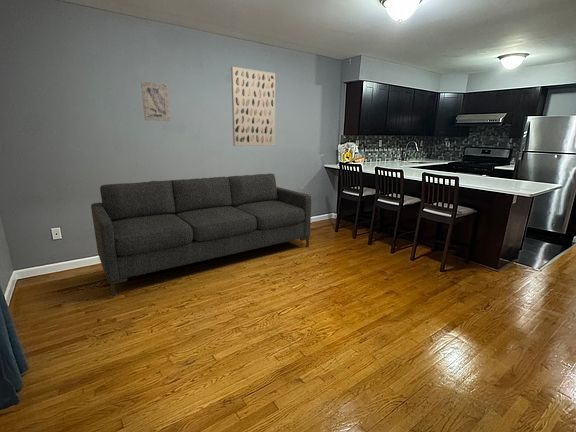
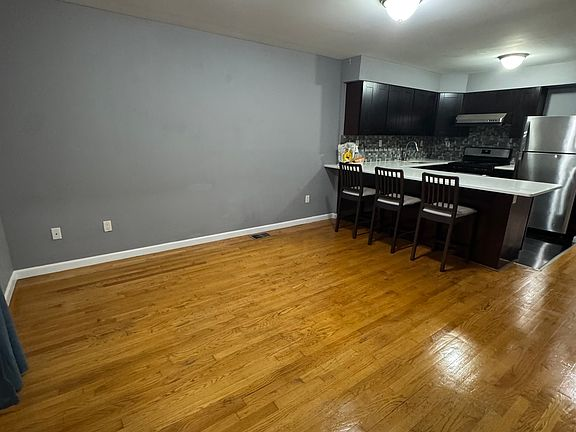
- sofa (212, 219)
- wall art (254, 109)
- wall art (156, 102)
